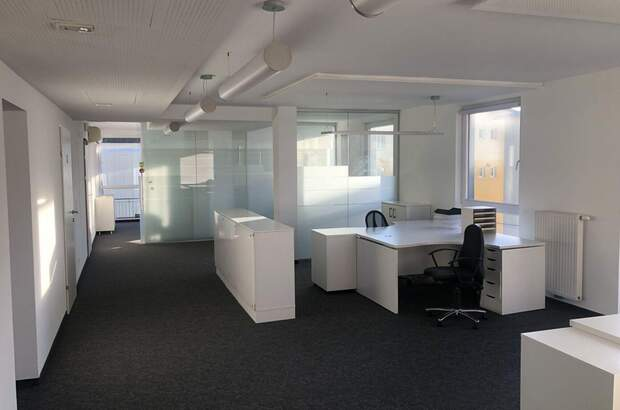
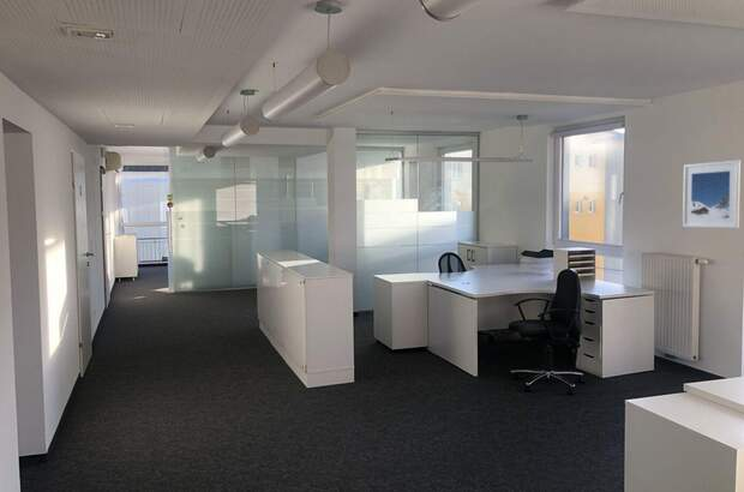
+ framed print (709, 194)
